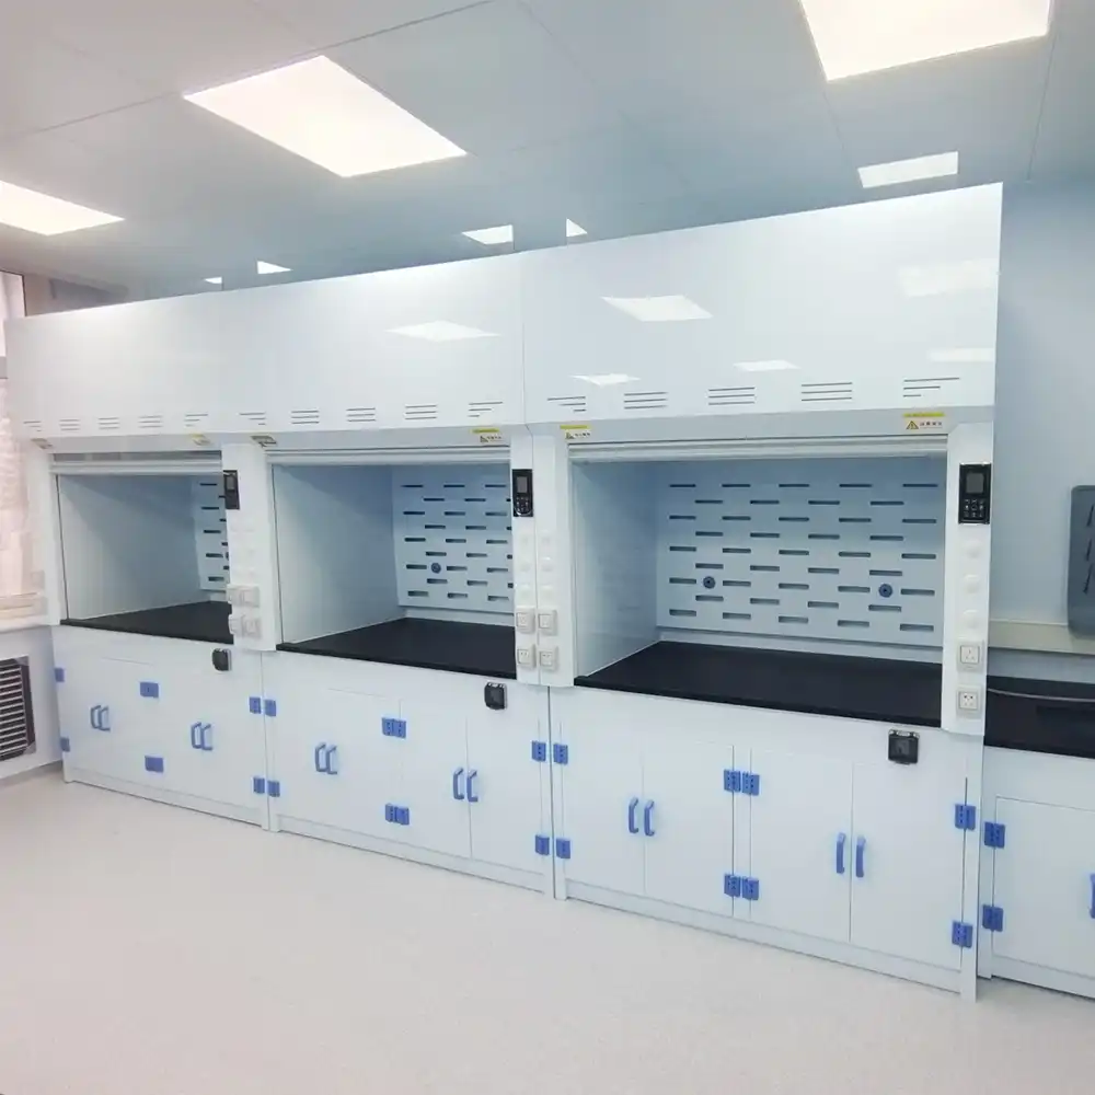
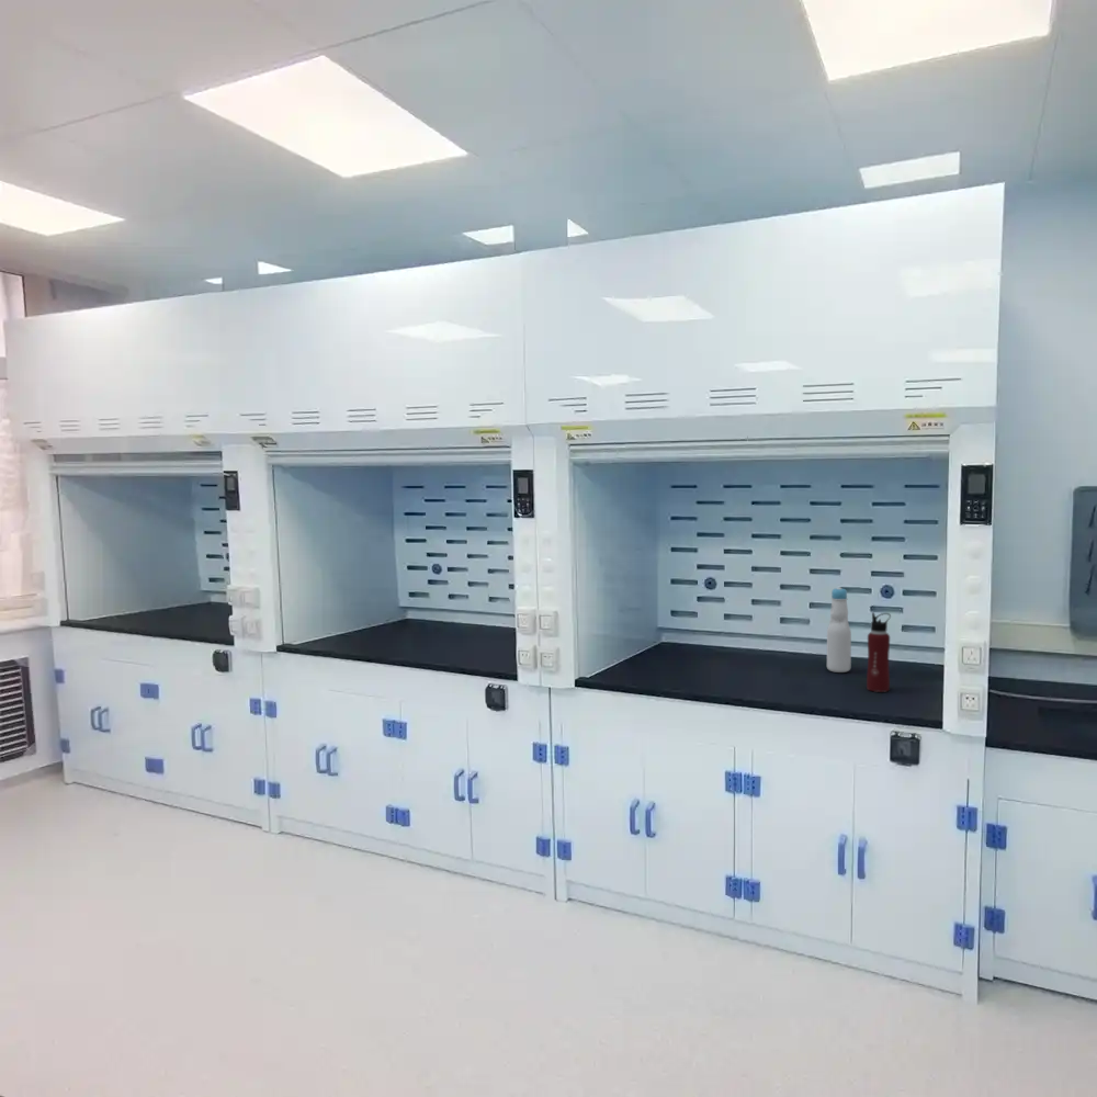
+ bottle (838, 629)
+ water bottle (878, 651)
